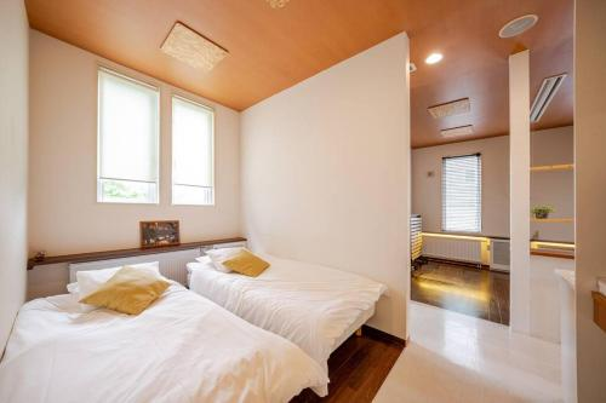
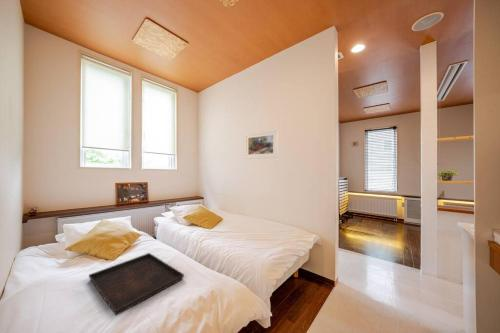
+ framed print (260, 145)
+ serving tray (136, 276)
